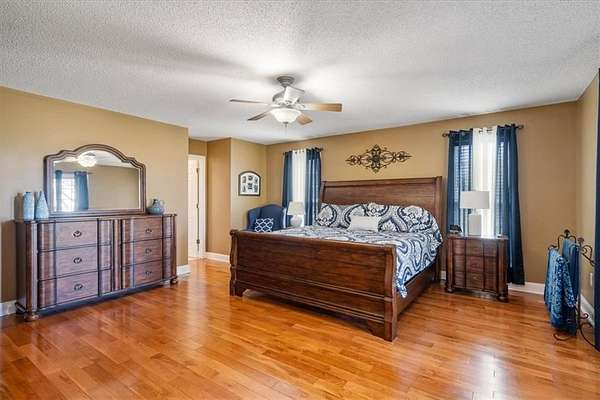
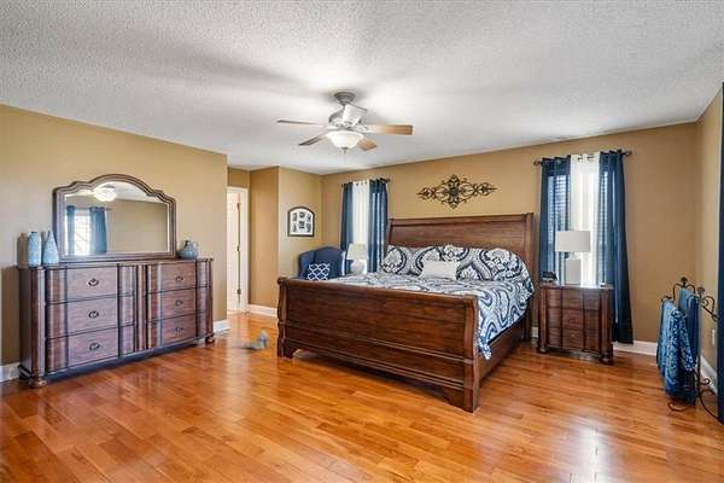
+ plush toy (257, 339)
